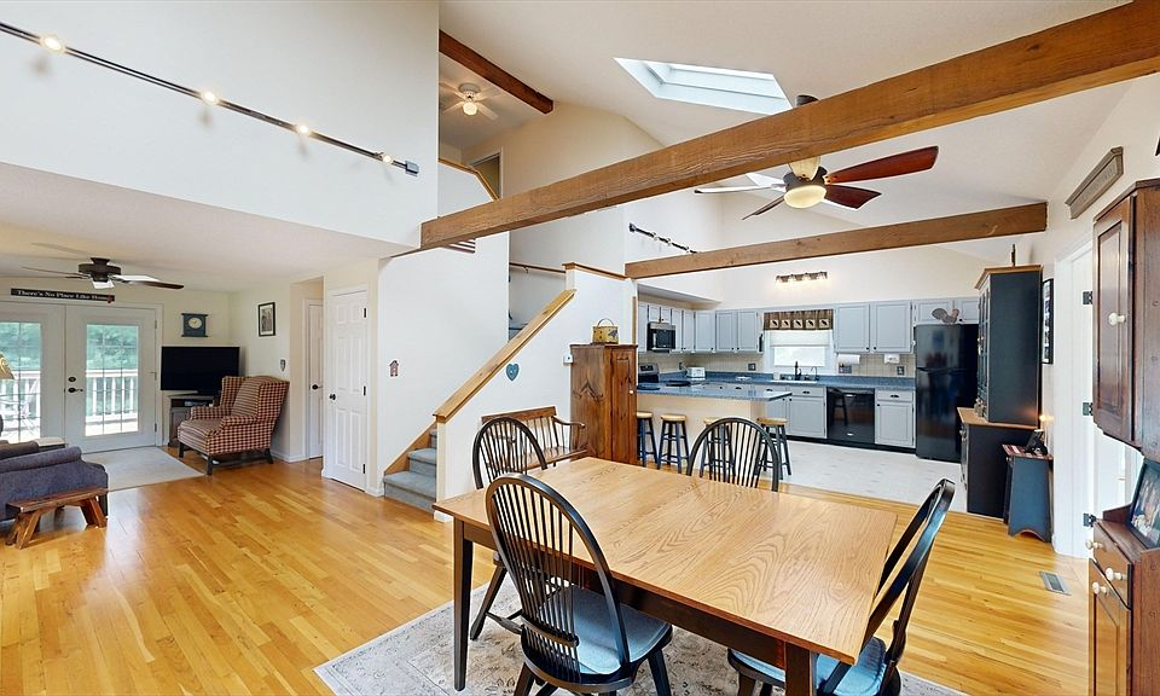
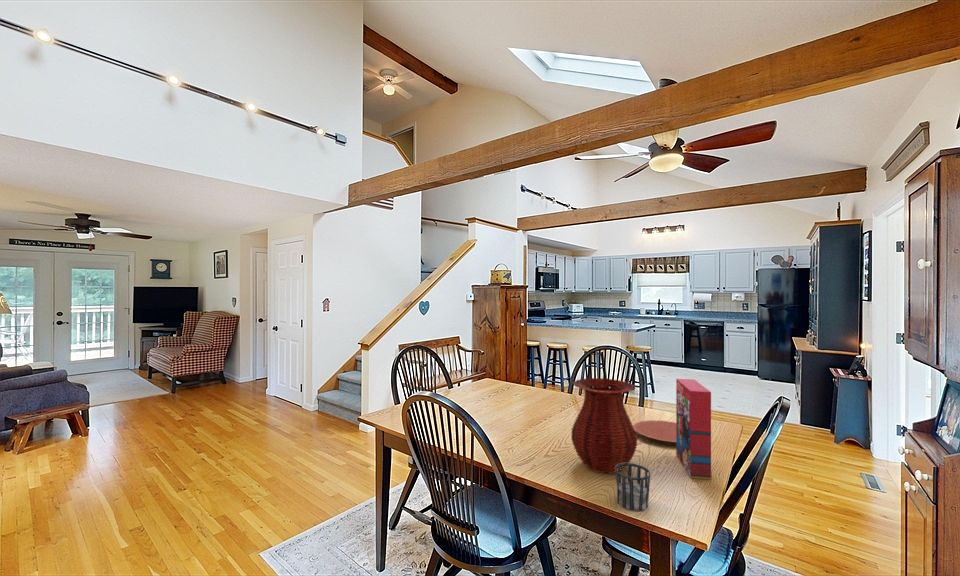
+ cup (632, 486)
+ plate (666, 433)
+ vase (603, 424)
+ cereal box (692, 425)
